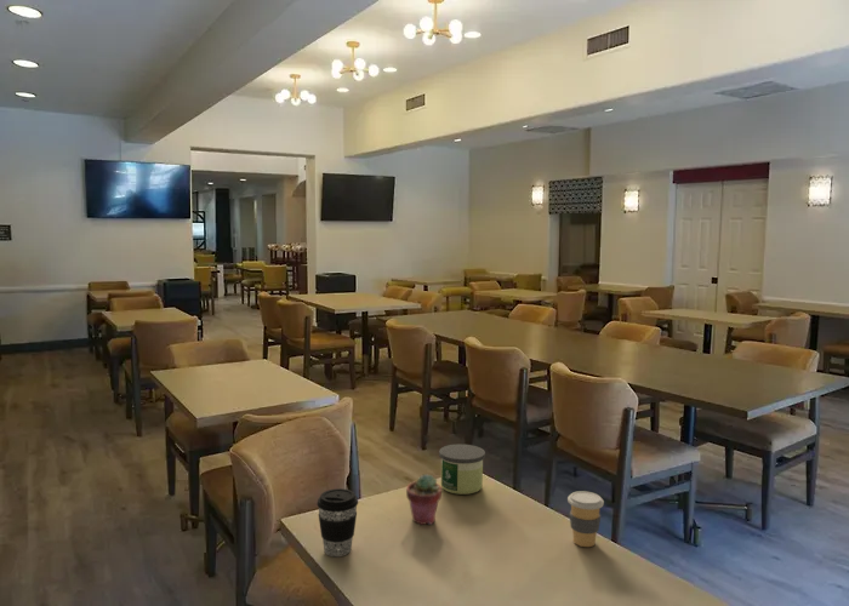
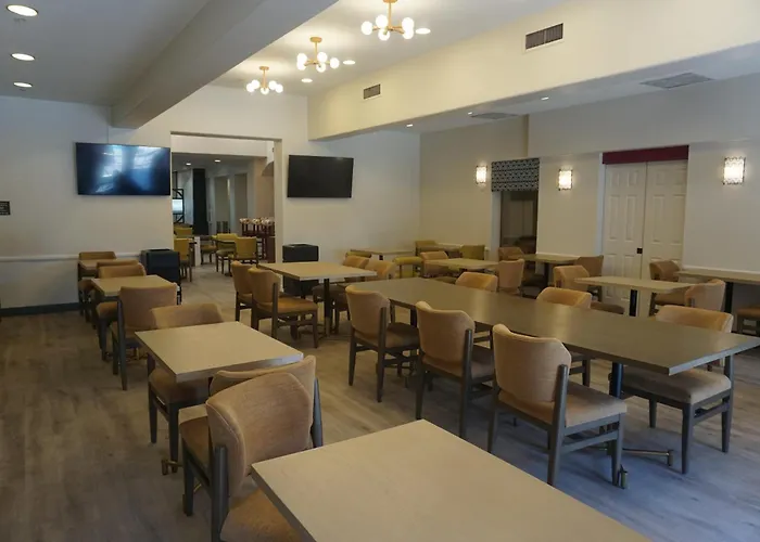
- coffee cup (585, 519)
- potted succulent (423, 497)
- candle (461, 469)
- coffee cup (337, 522)
